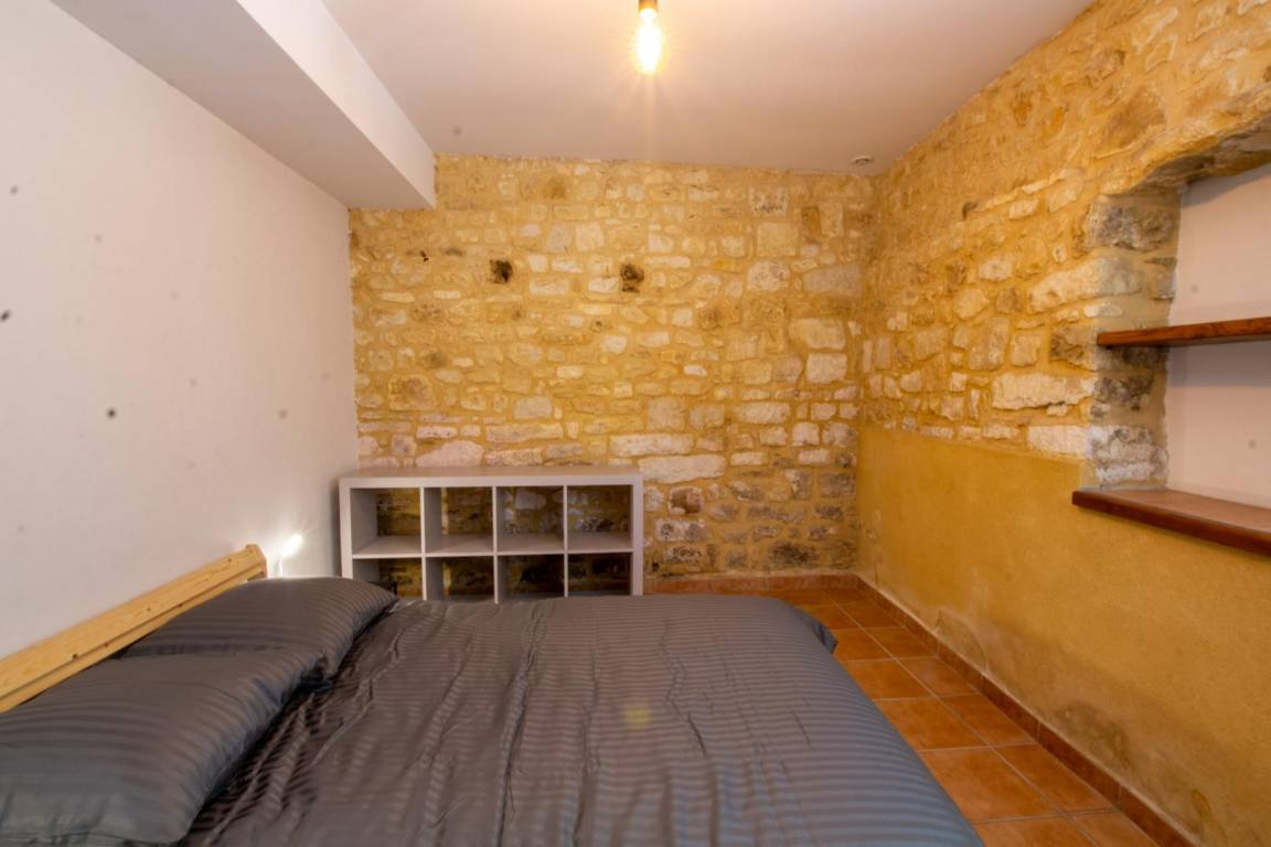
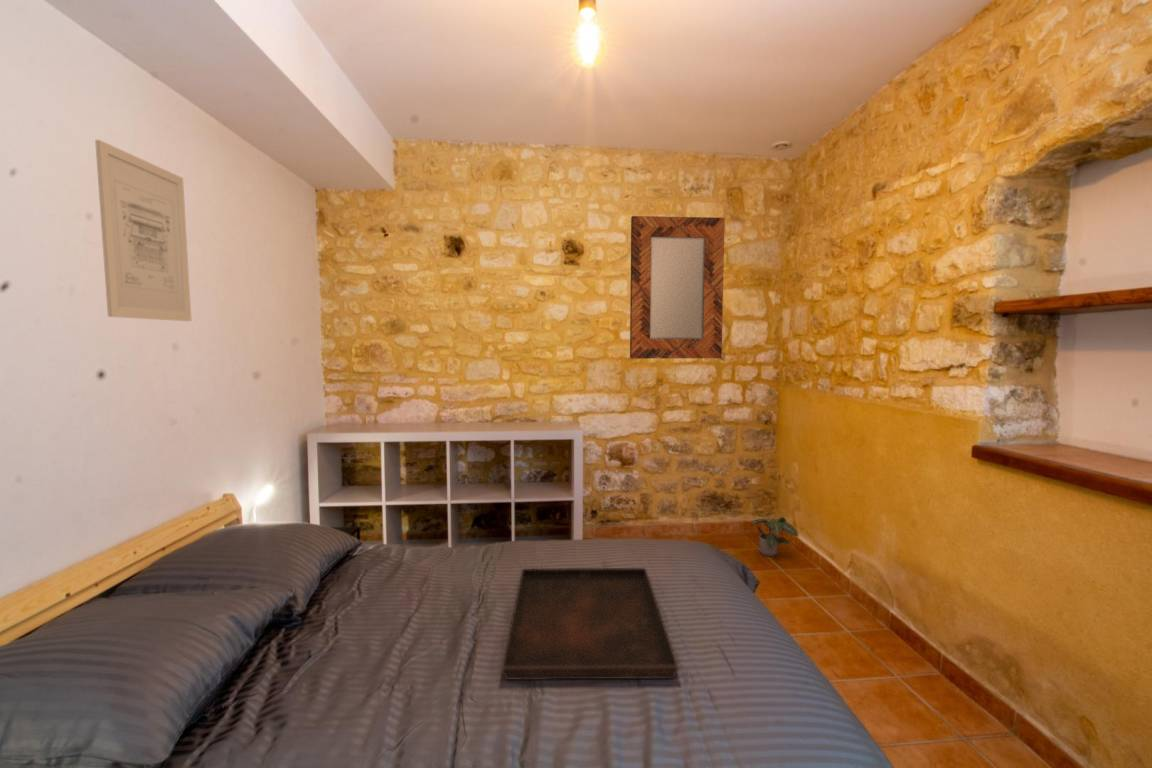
+ serving tray (586, 614)
+ wall art (148, 241)
+ potted plant (773, 536)
+ home mirror (676, 288)
